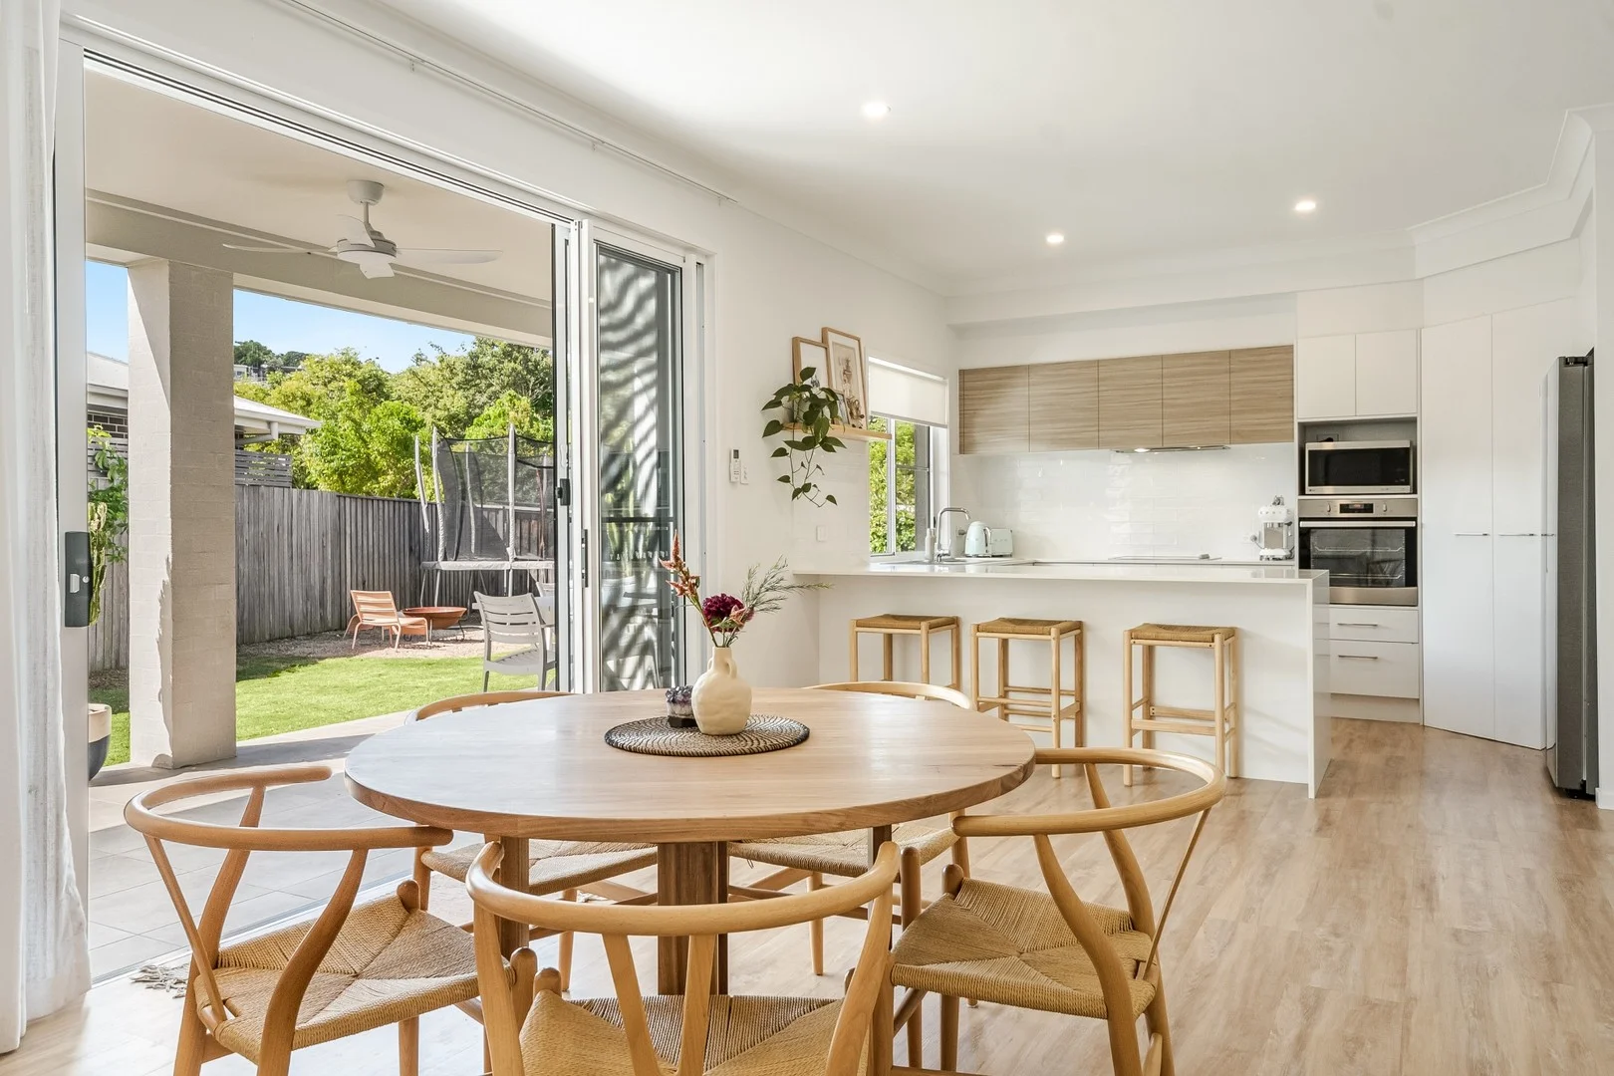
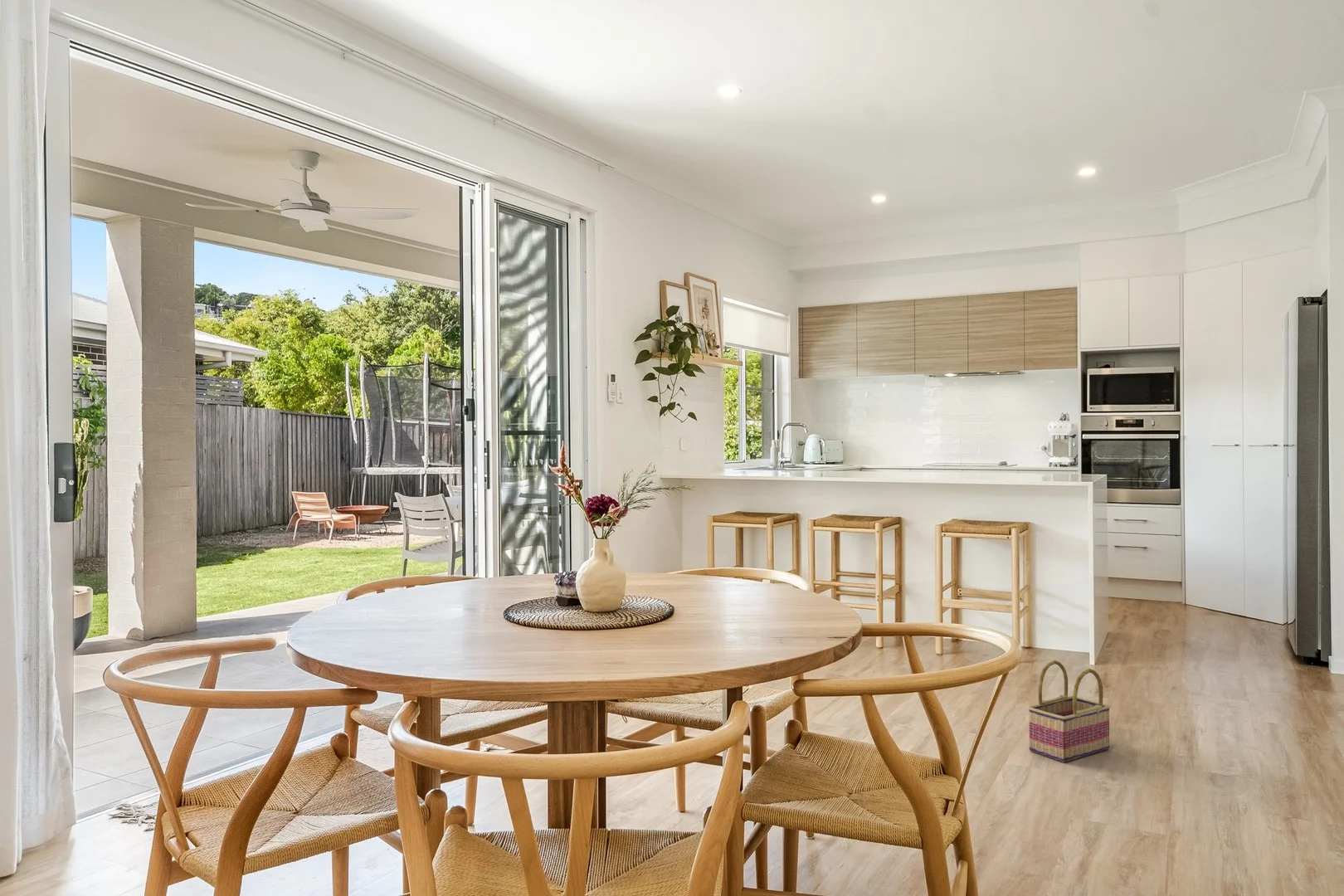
+ basket (1069, 707)
